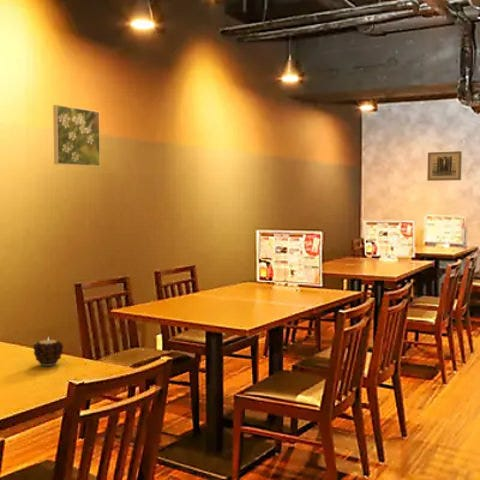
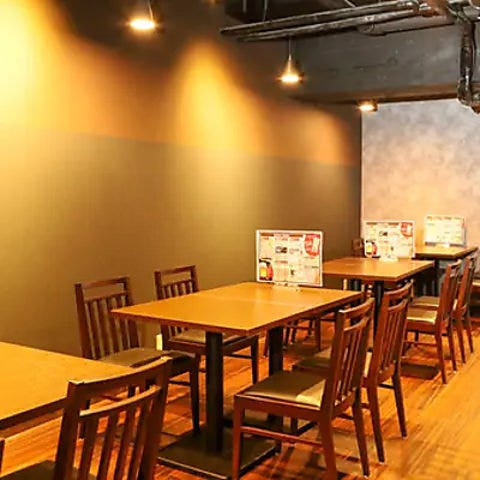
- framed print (77, 137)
- wall art (444, 166)
- candle (48, 350)
